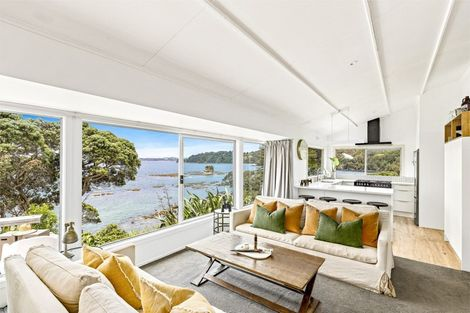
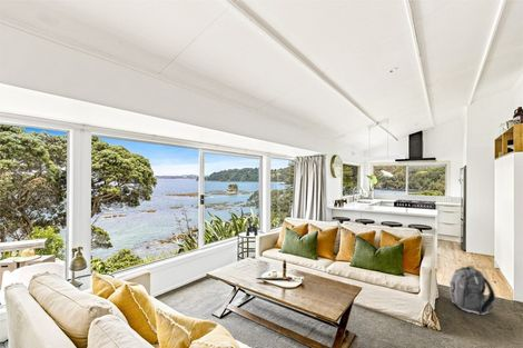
+ backpack (470, 286)
